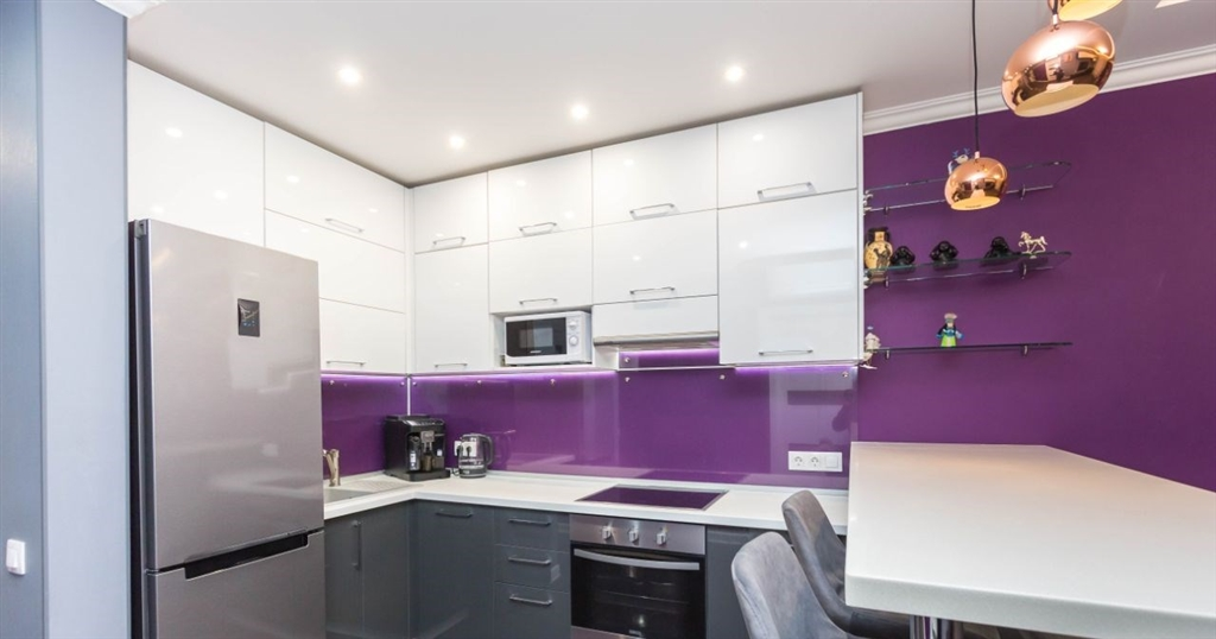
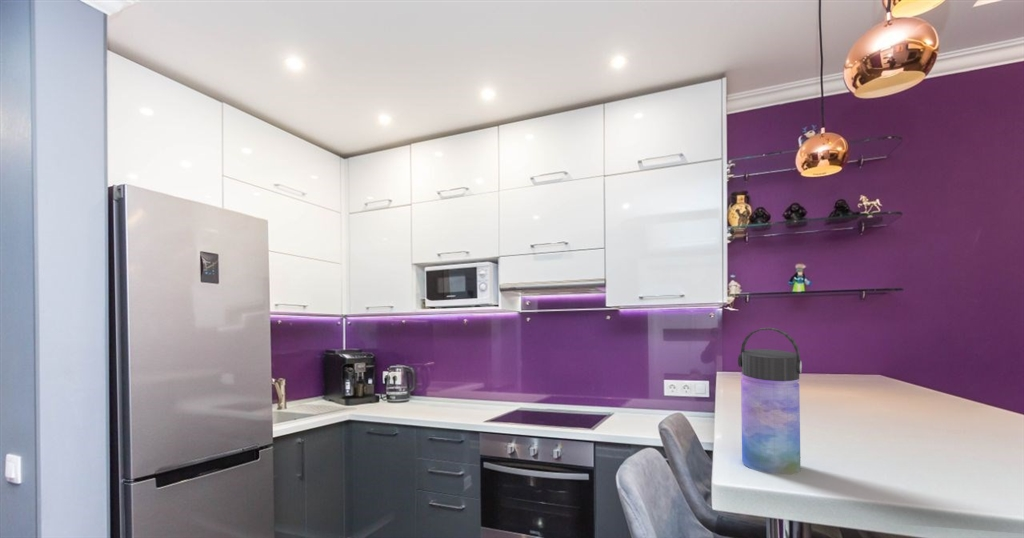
+ water bottle (769, 396)
